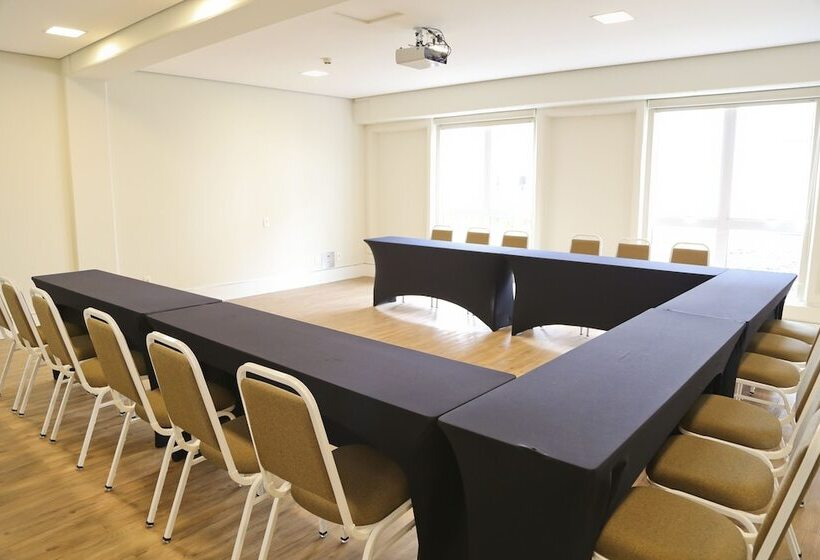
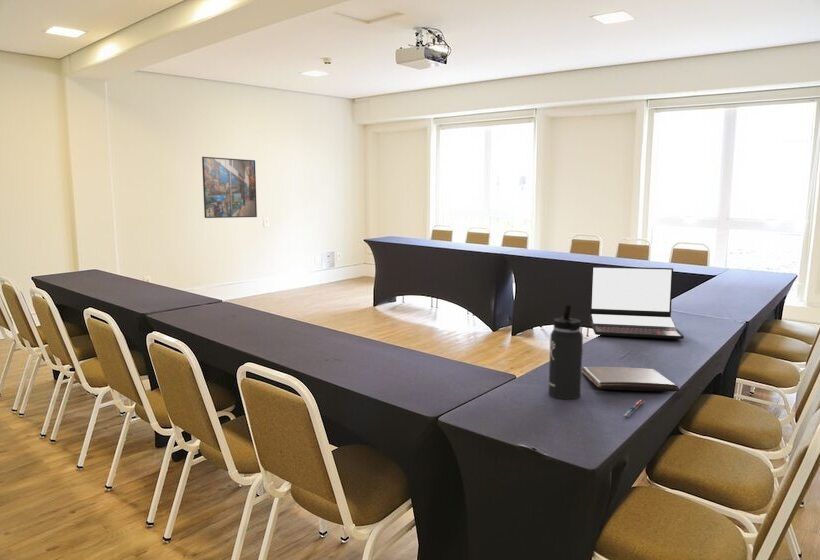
+ book (627, 378)
+ pen (633, 407)
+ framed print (230, 188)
+ laptop (635, 300)
+ thermos bottle (567, 351)
